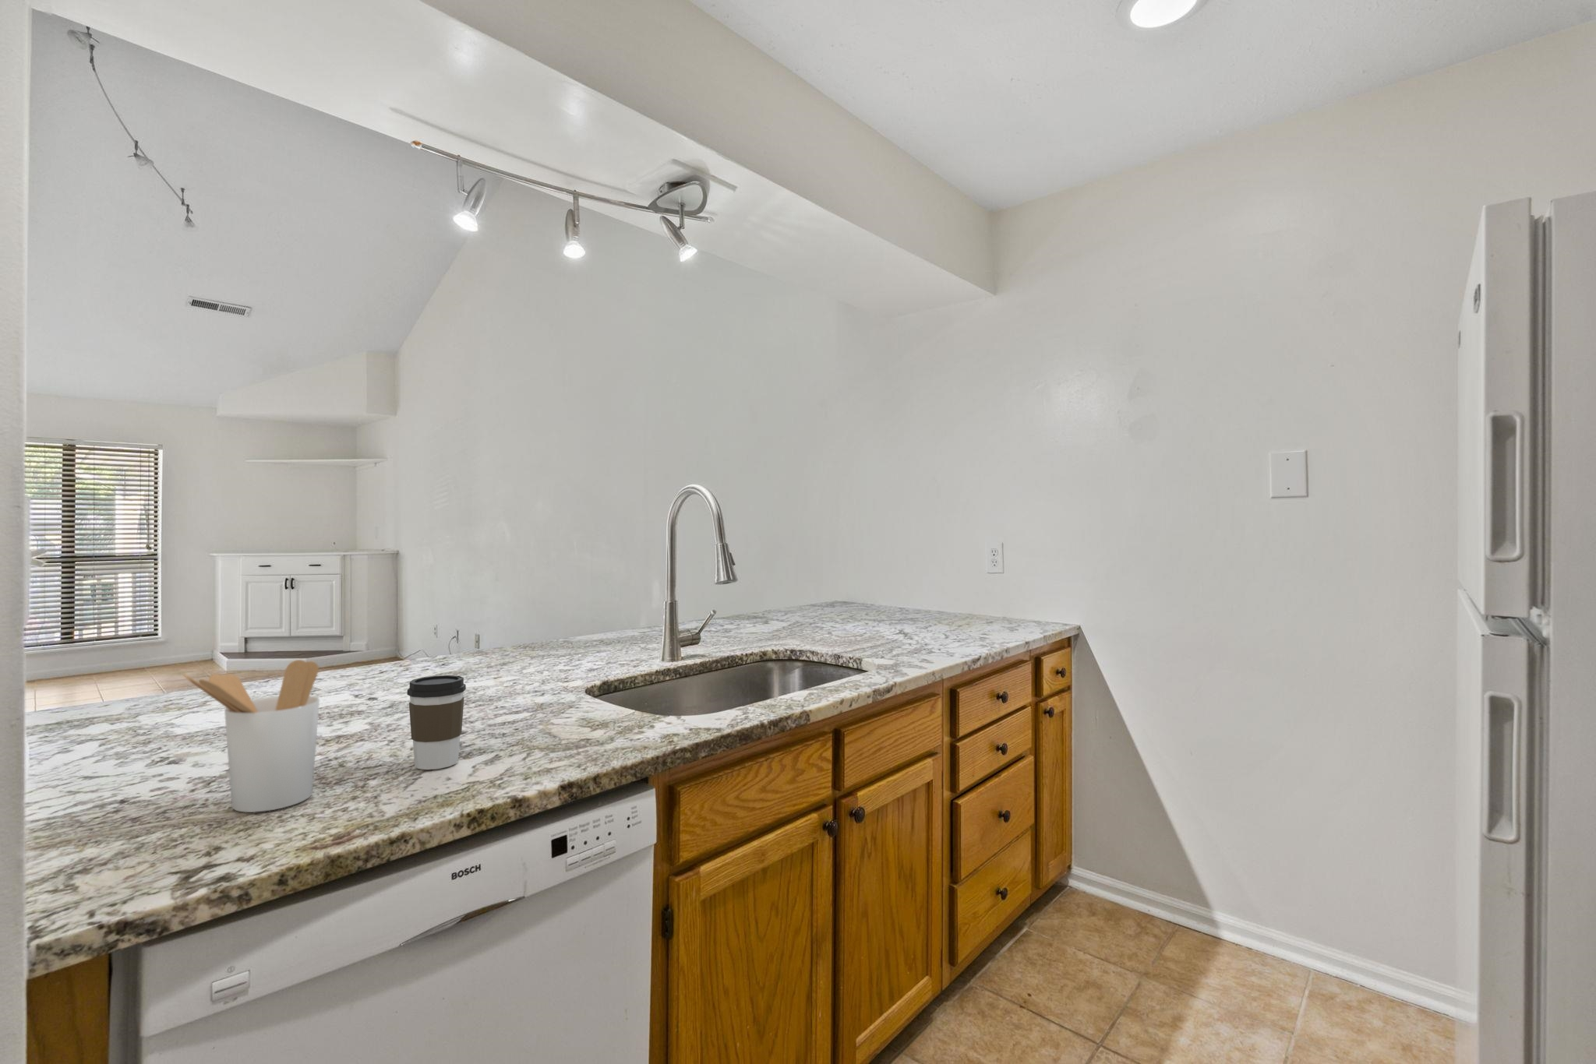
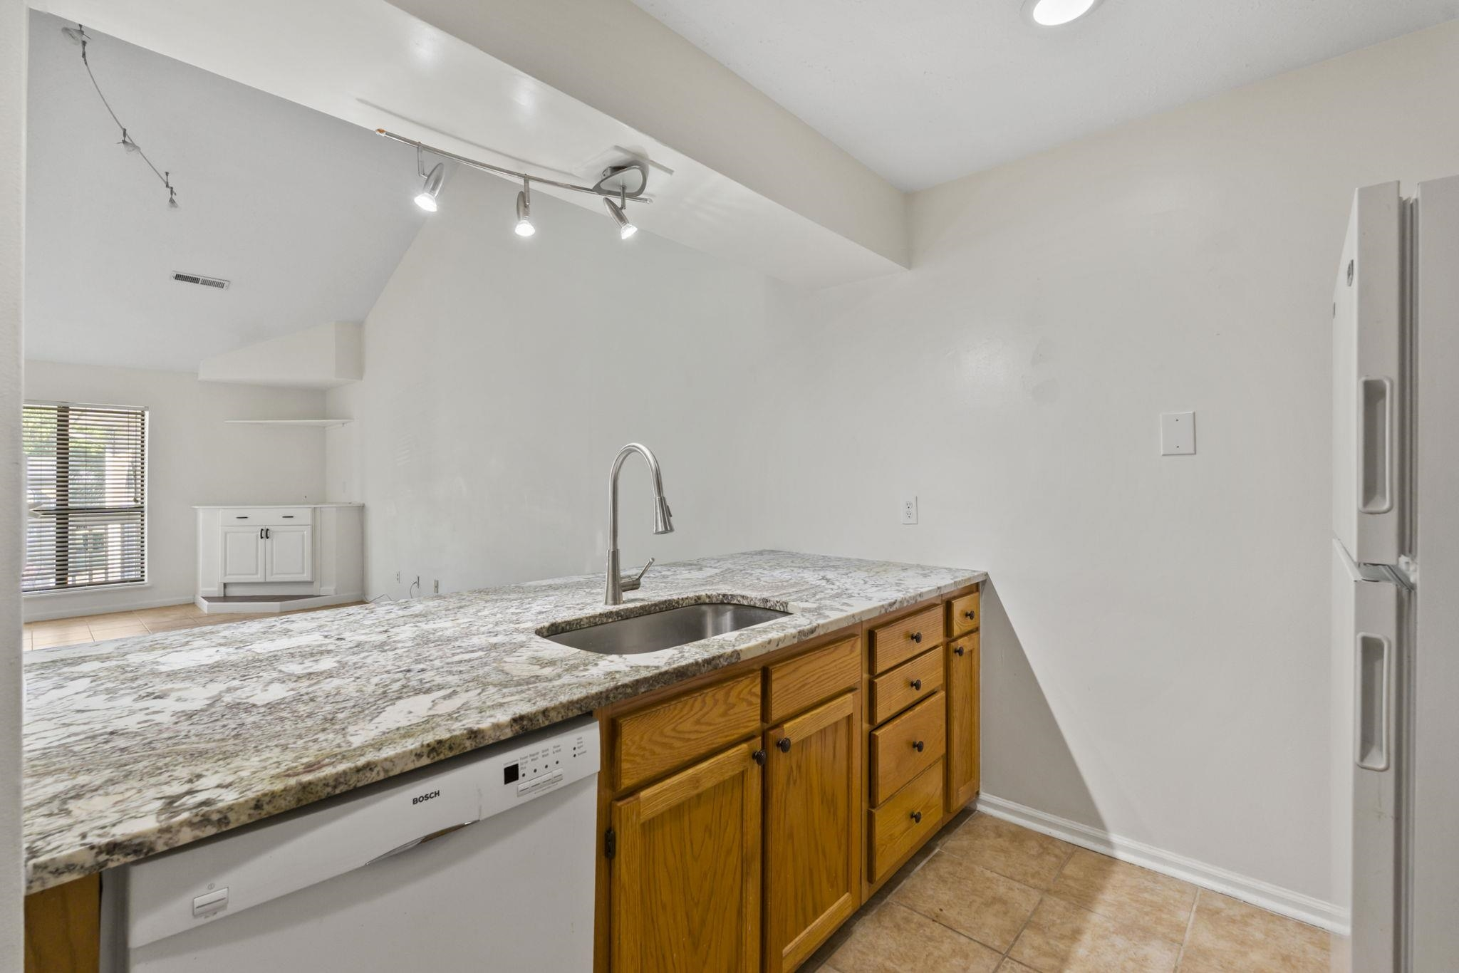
- coffee cup (437, 721)
- utensil holder (252, 733)
